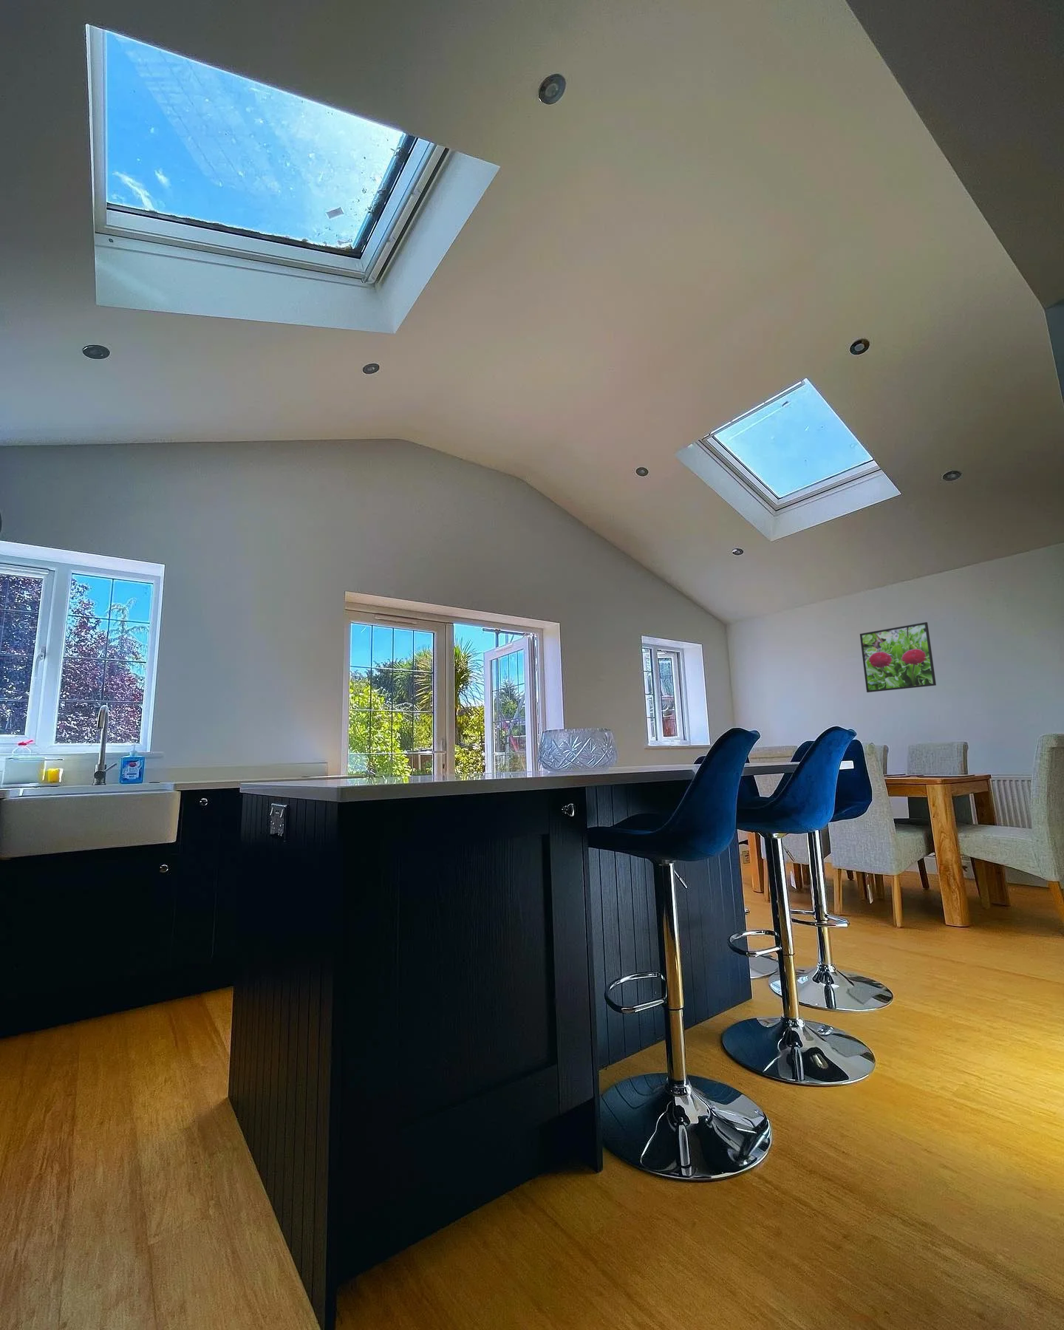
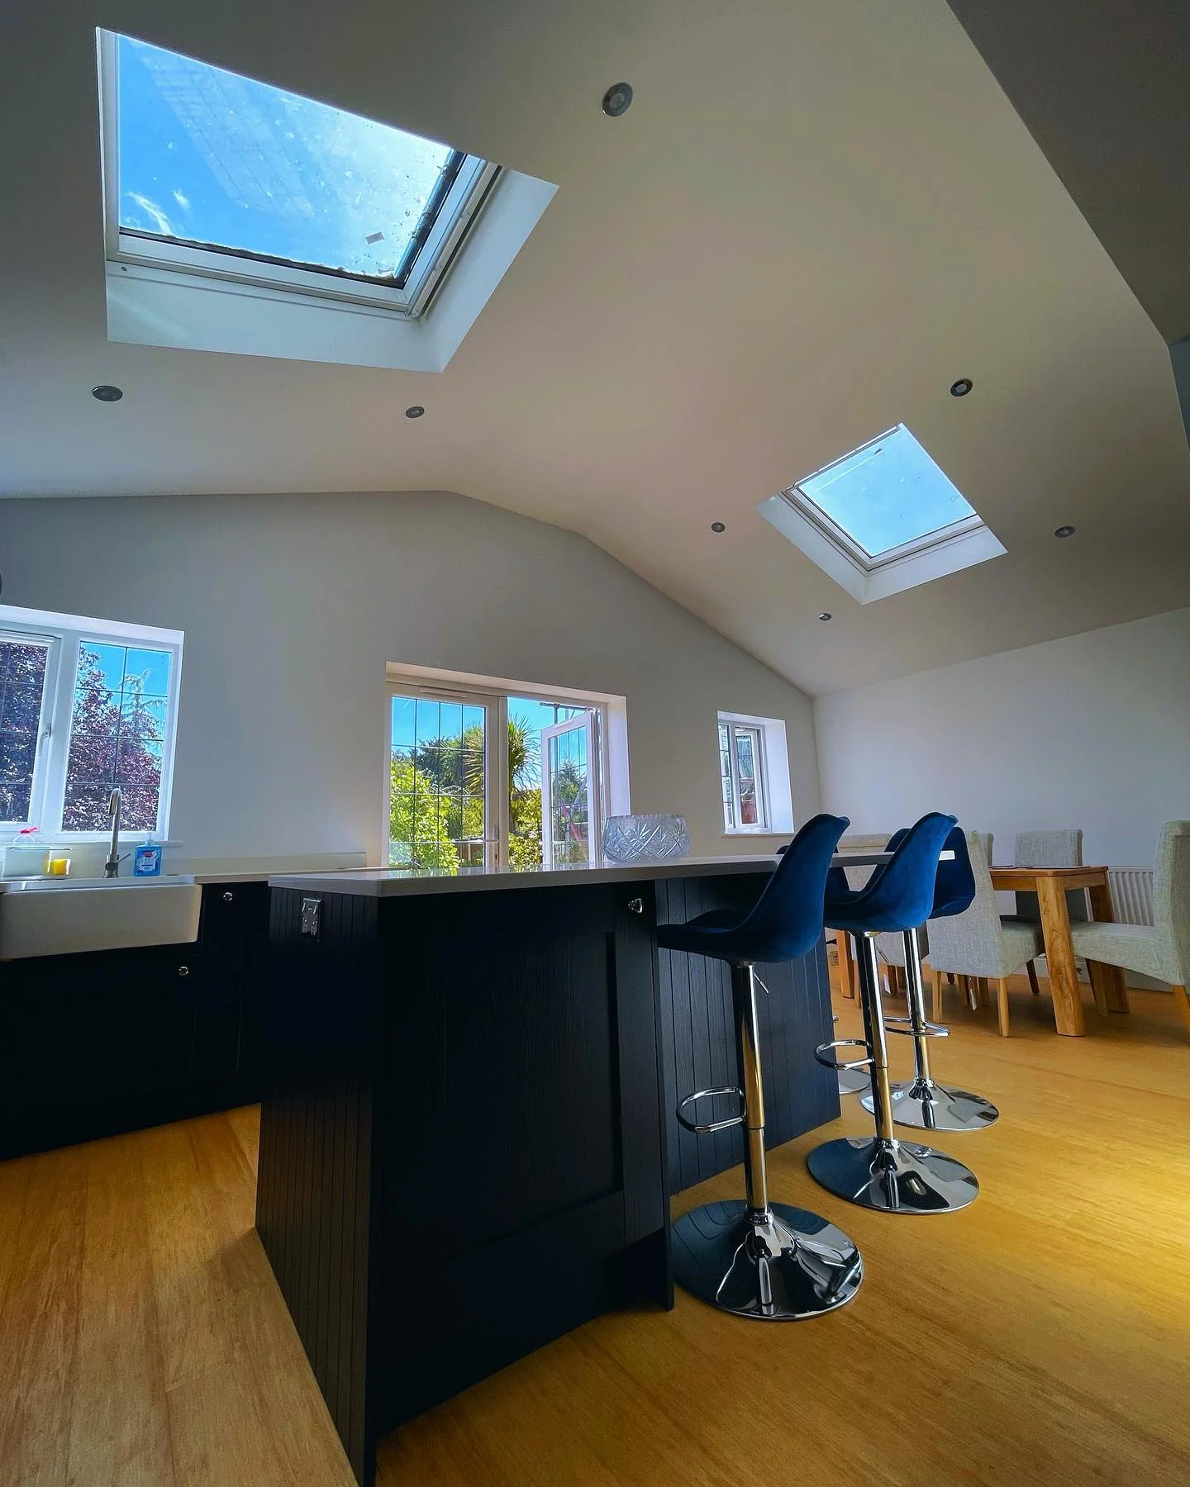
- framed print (896, 658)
